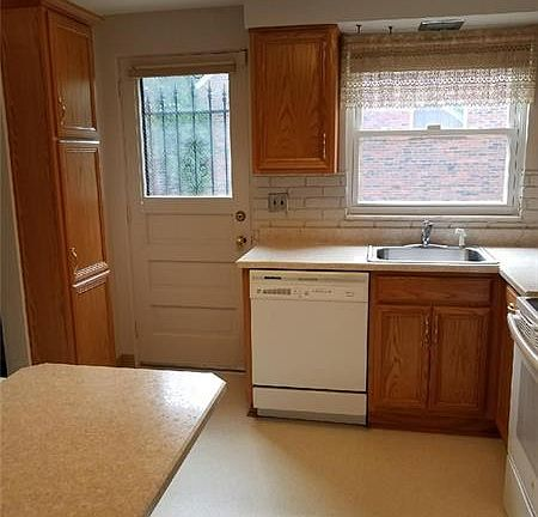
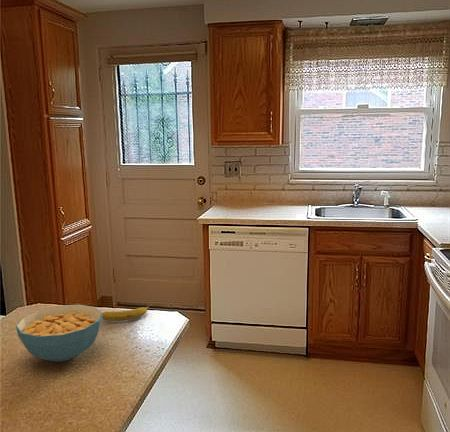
+ banana (126, 311)
+ cereal bowl (61, 337)
